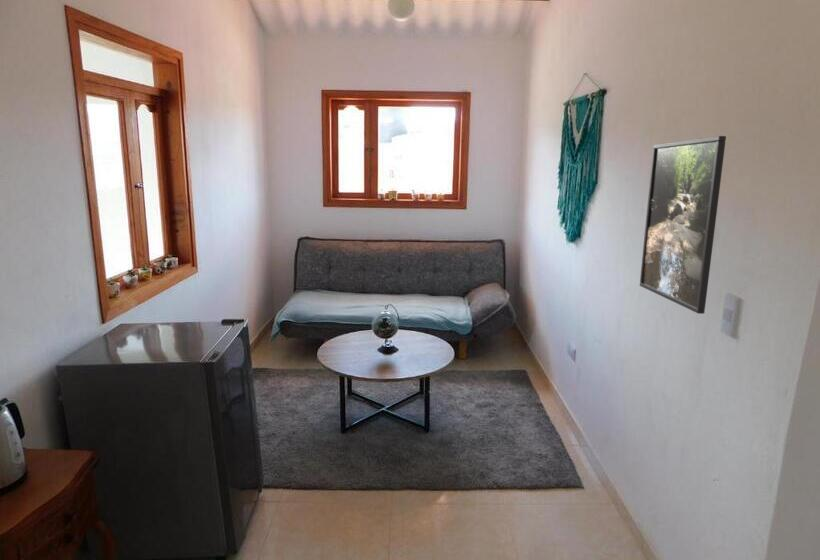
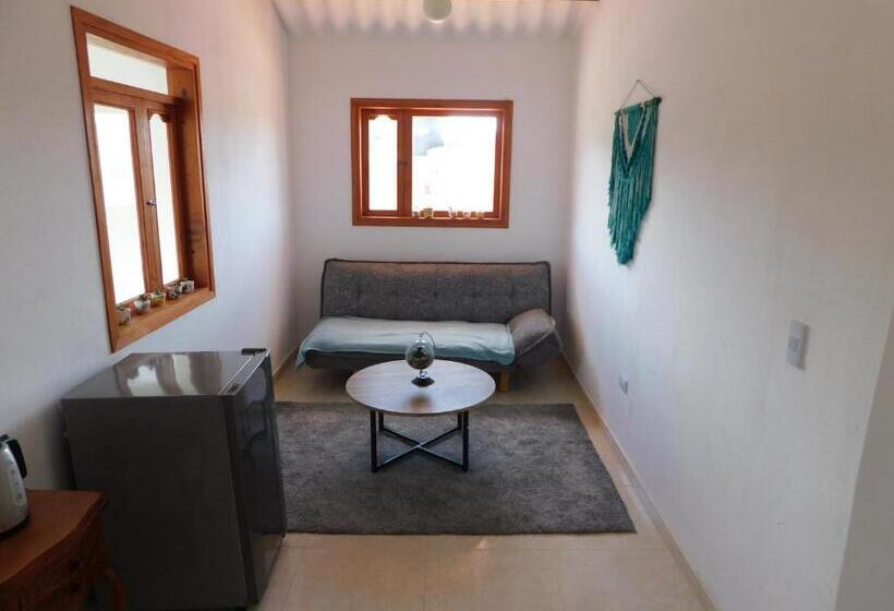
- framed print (676, 221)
